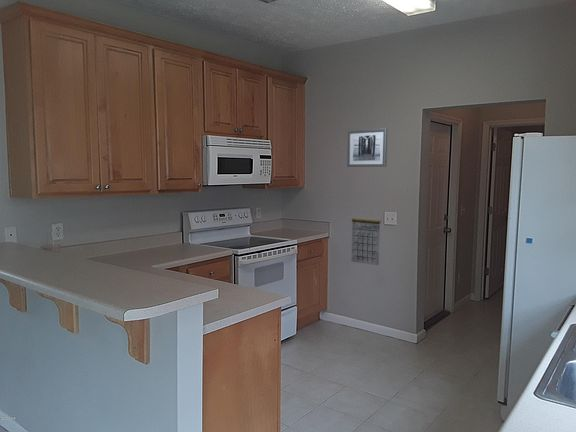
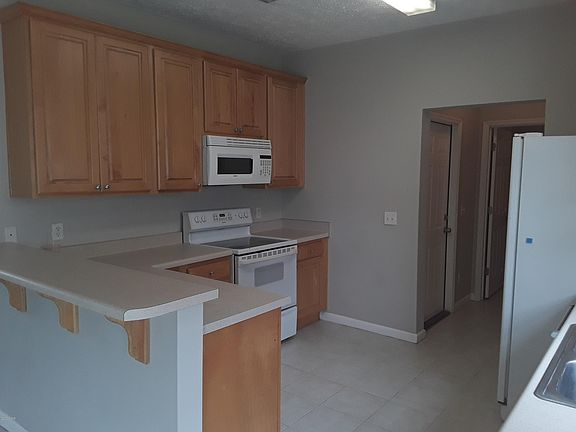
- wall art (366, 148)
- calendar (365, 236)
